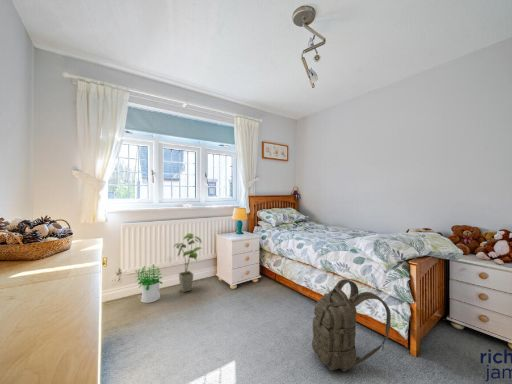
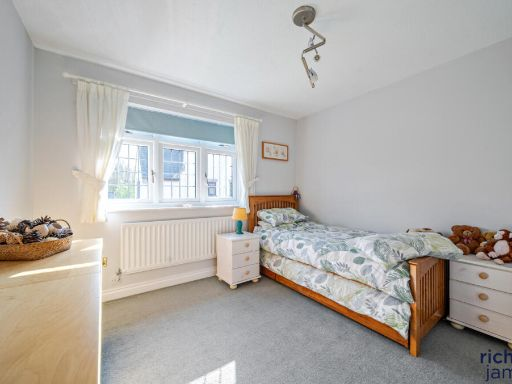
- backpack (345, 322)
- potted plant (148, 282)
- house plant (189, 261)
